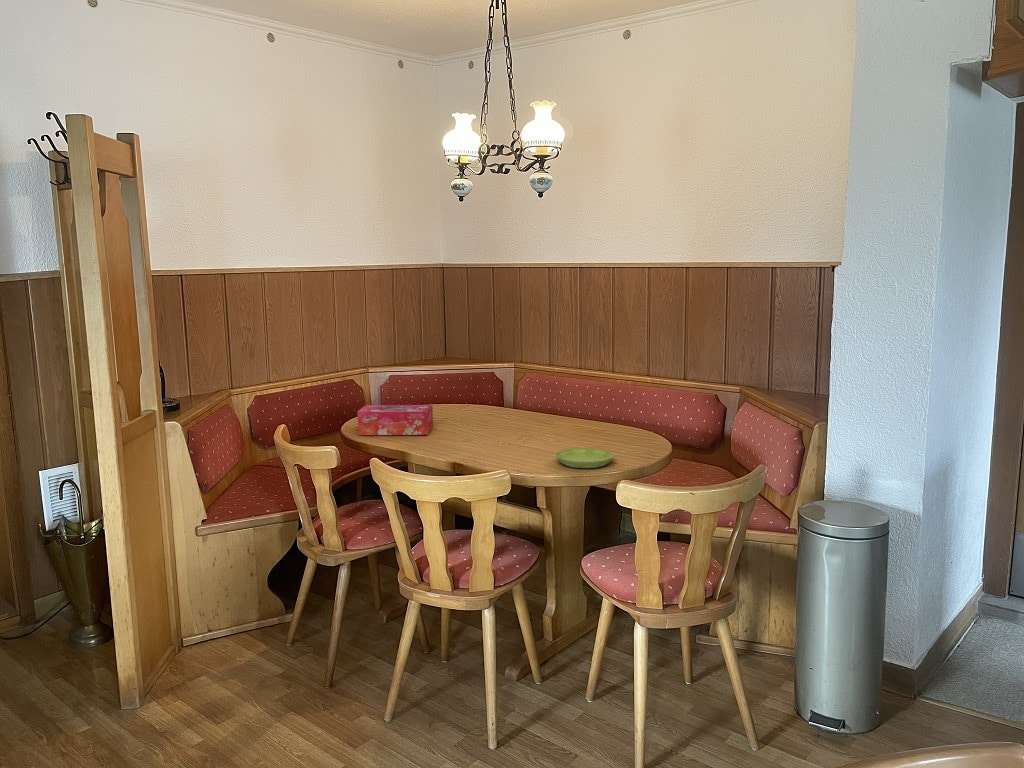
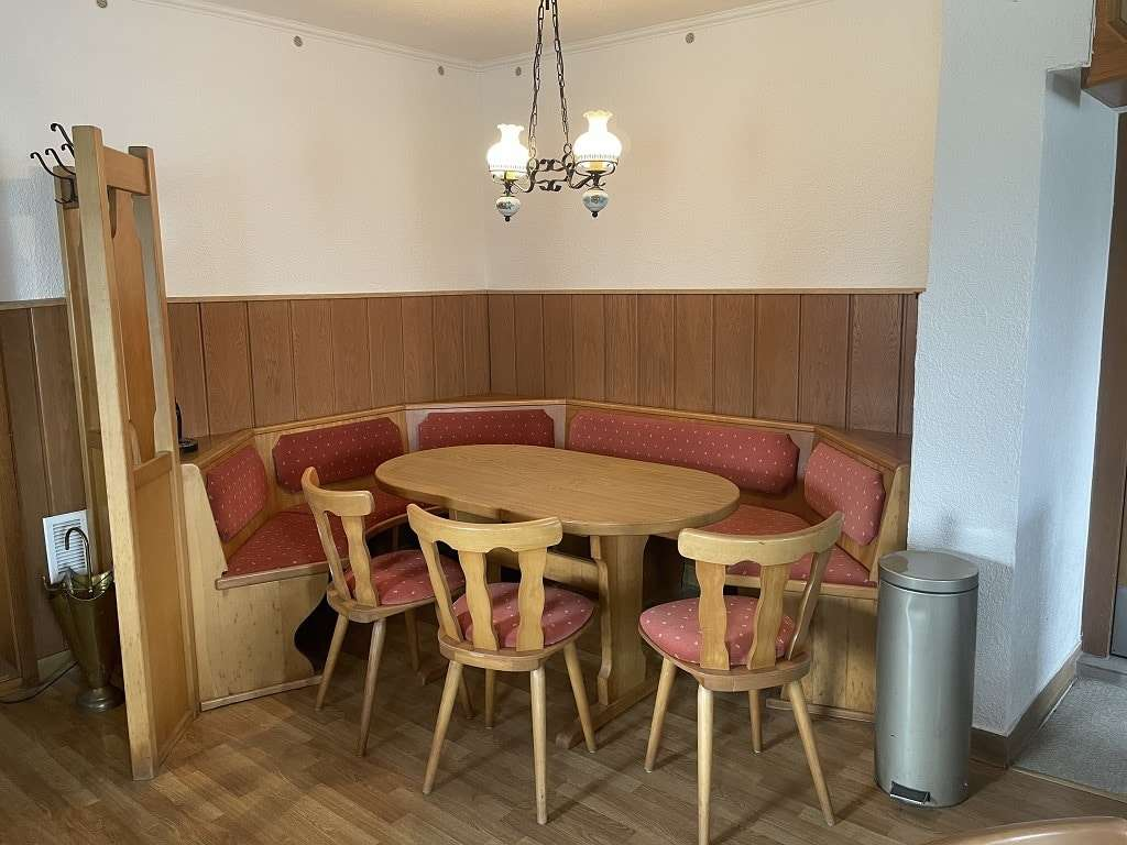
- tissue box (396, 419)
- saucer (584, 458)
